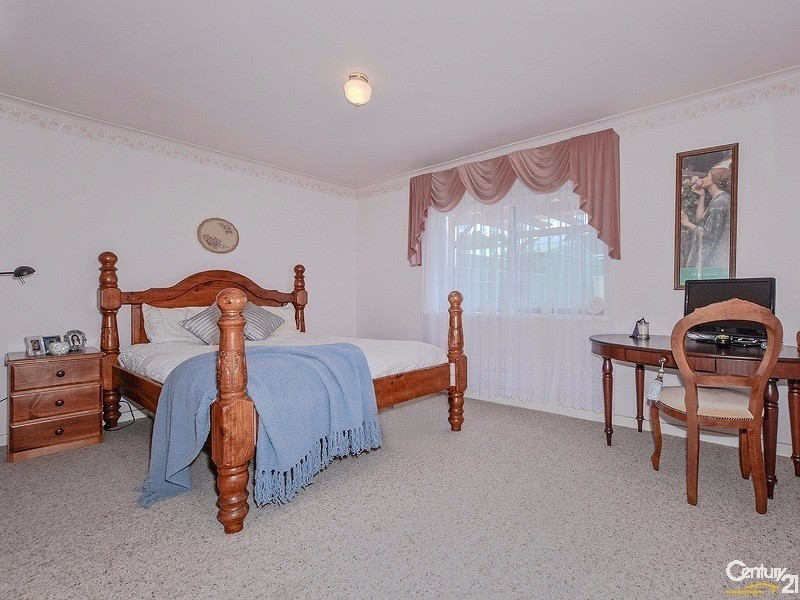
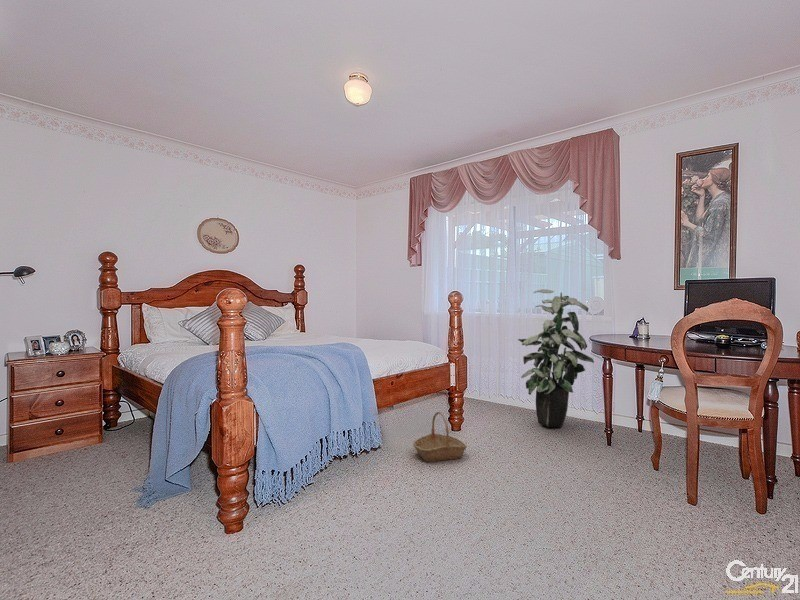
+ indoor plant (552, 356)
+ basket (439, 434)
